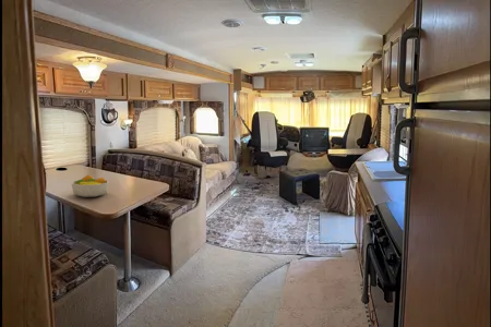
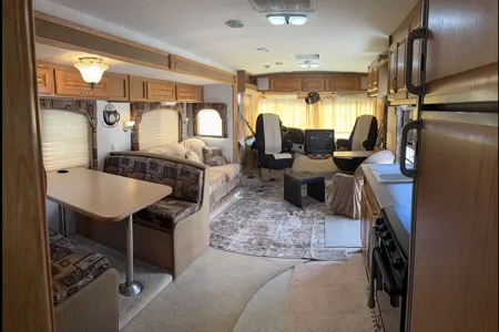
- fruit bowl (91, 185)
